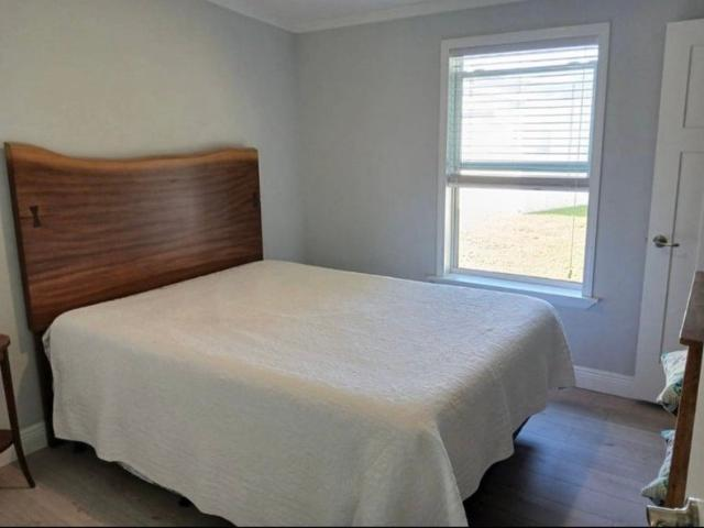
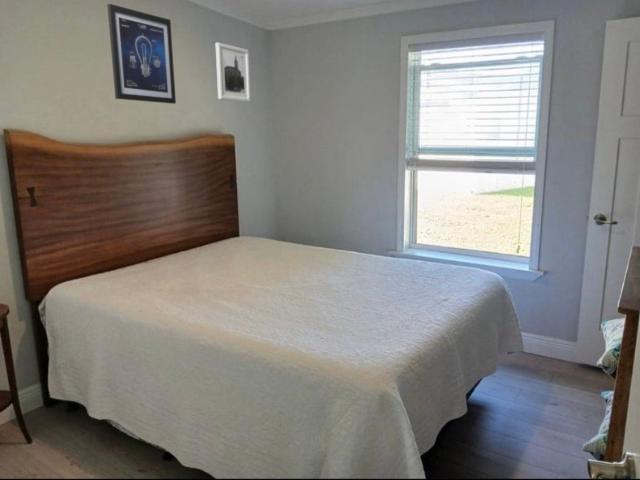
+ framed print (233, 73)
+ wall art (144, 57)
